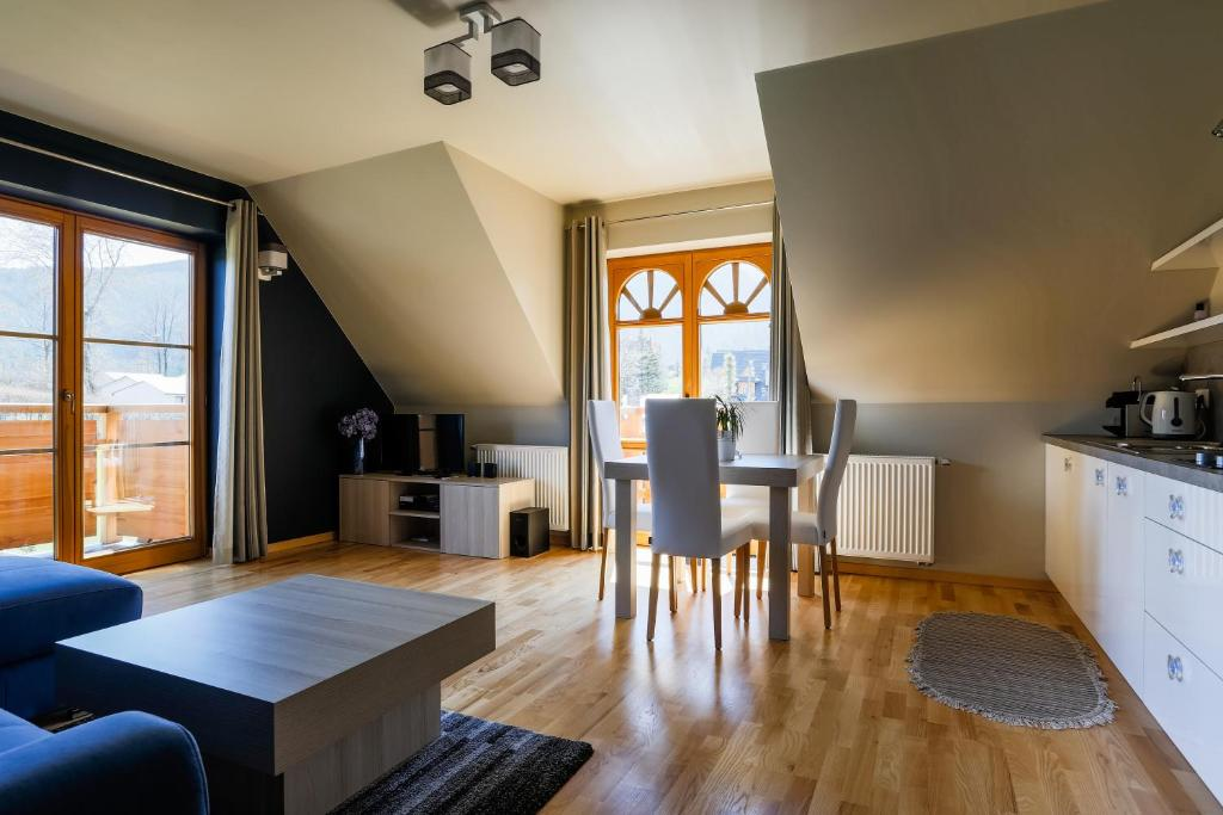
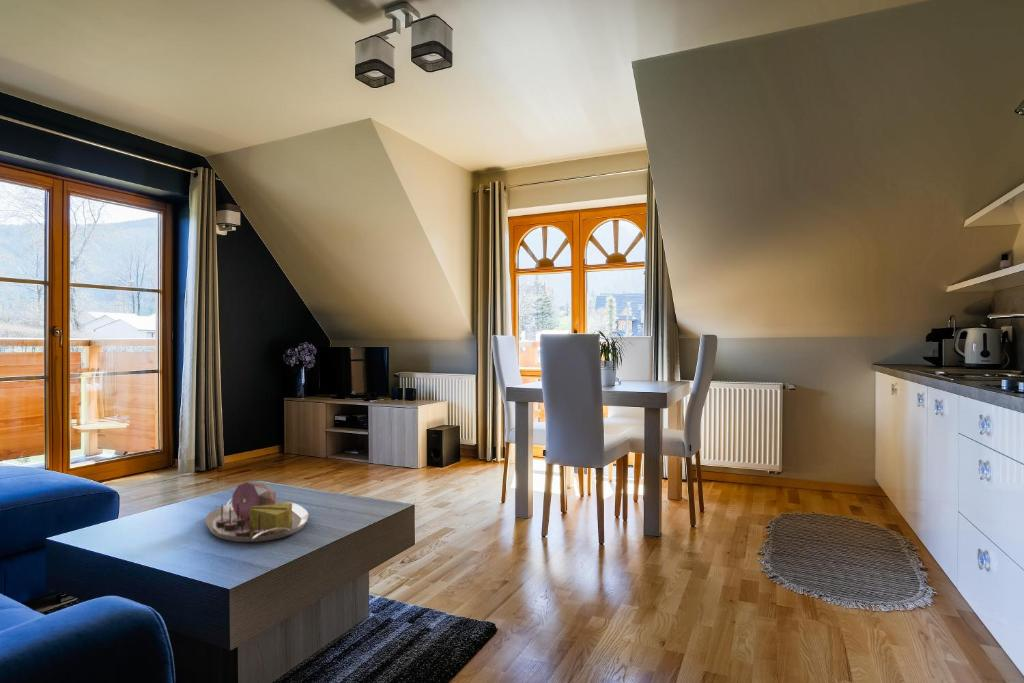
+ serving tray (257, 503)
